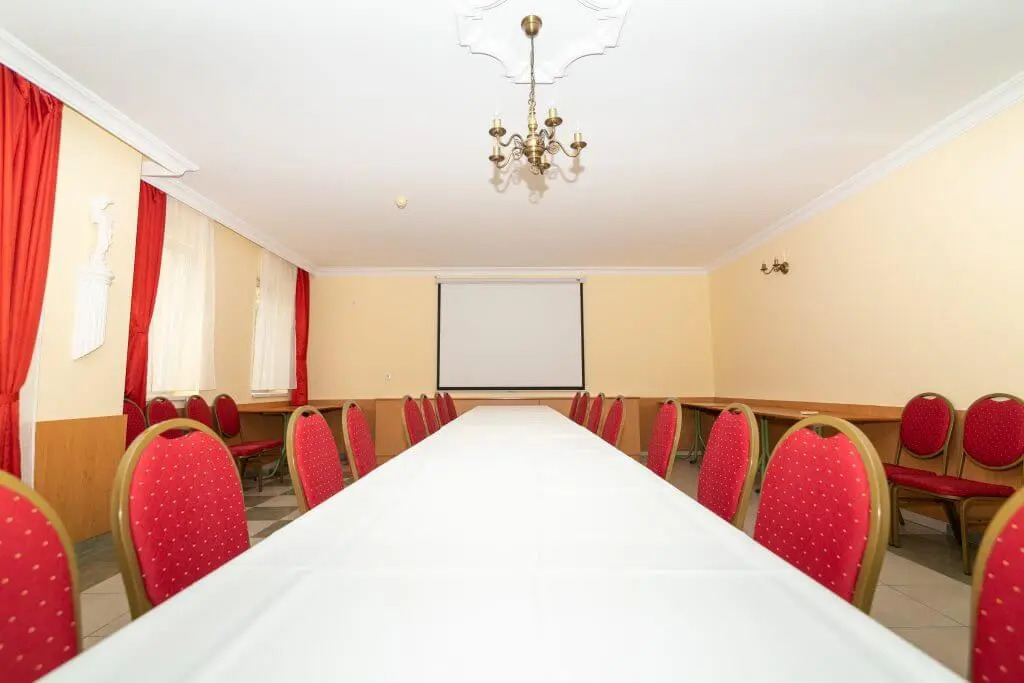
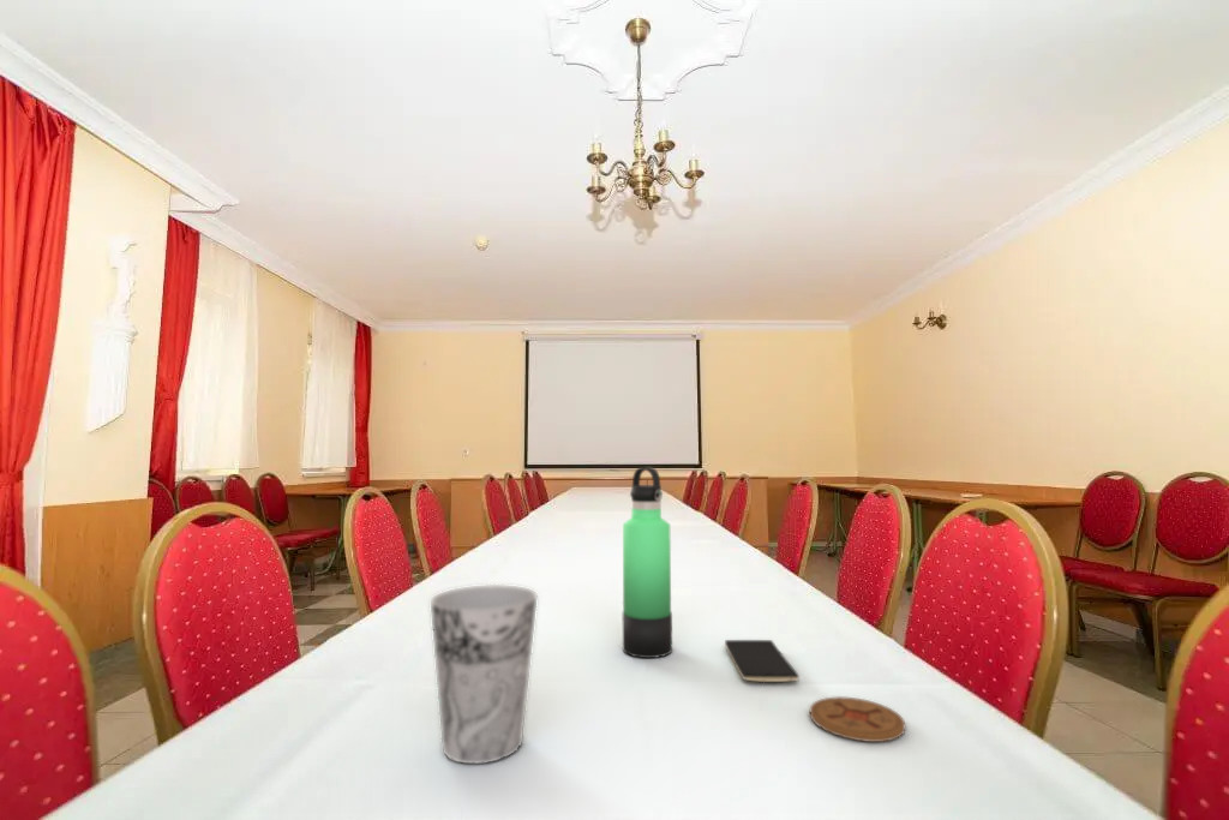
+ coaster (856, 717)
+ smartphone (759, 659)
+ cup (484, 669)
+ thermos bottle (646, 556)
